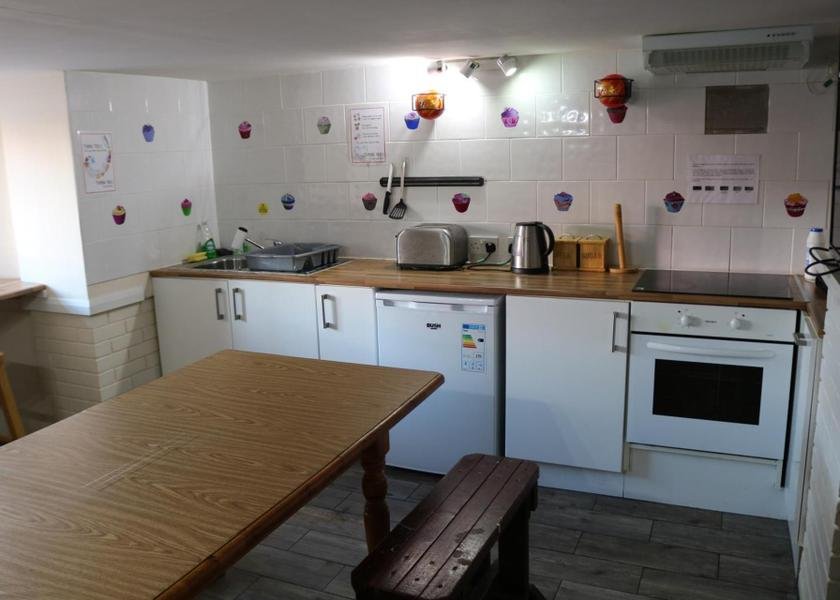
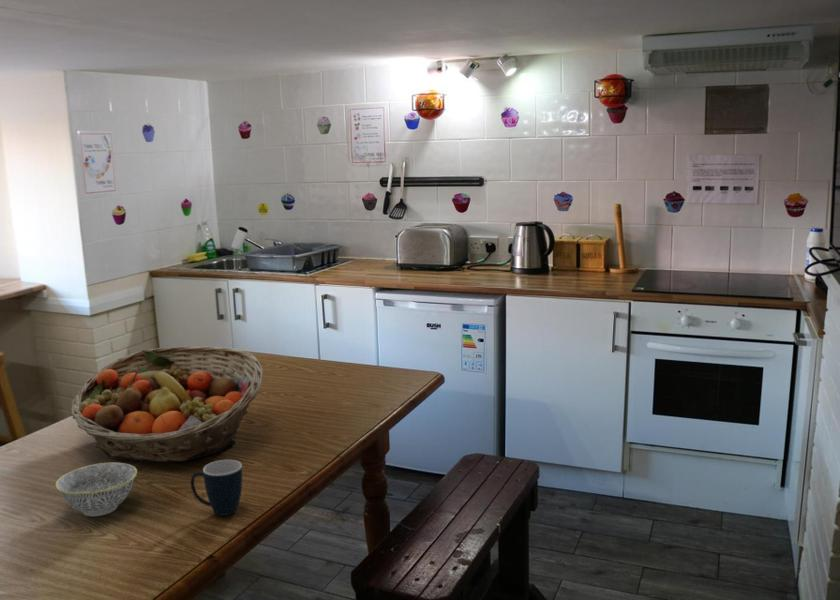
+ bowl (98, 493)
+ mug (216, 489)
+ fruit basket (170, 401)
